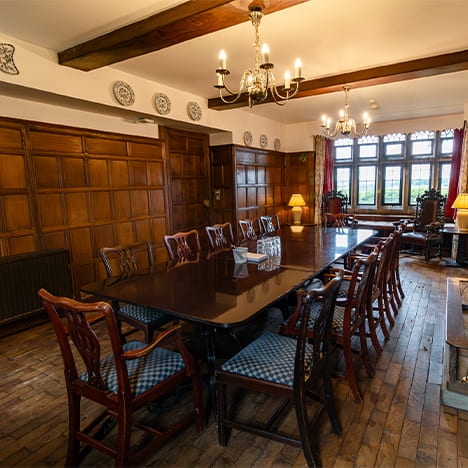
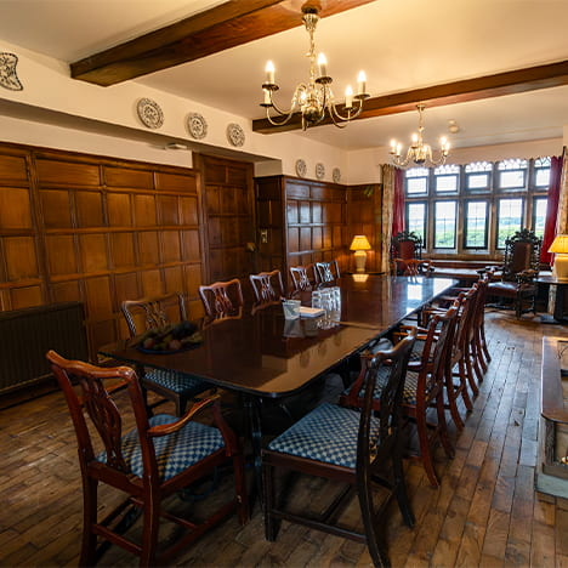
+ fruit bowl (170, 333)
+ candle (308, 328)
